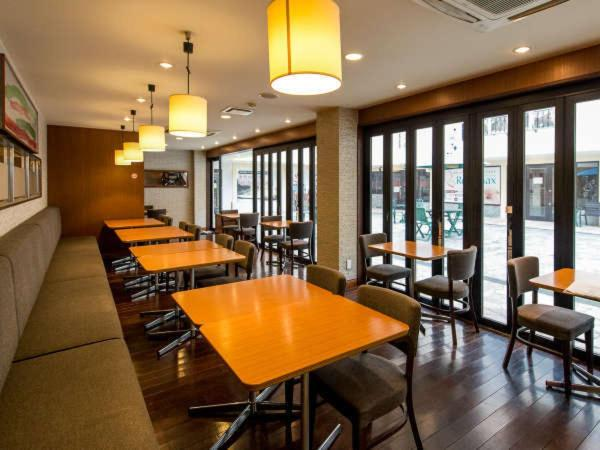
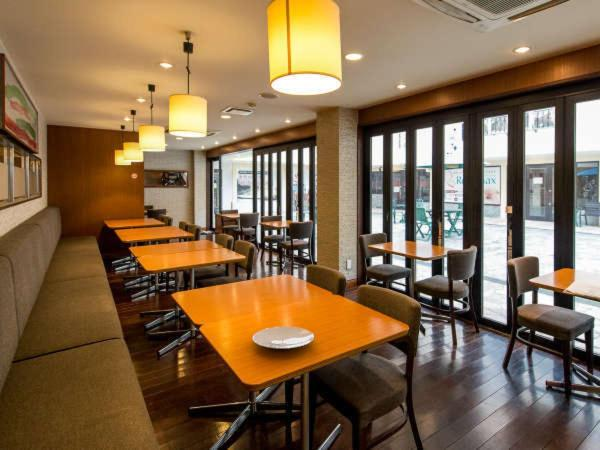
+ plate (283, 340)
